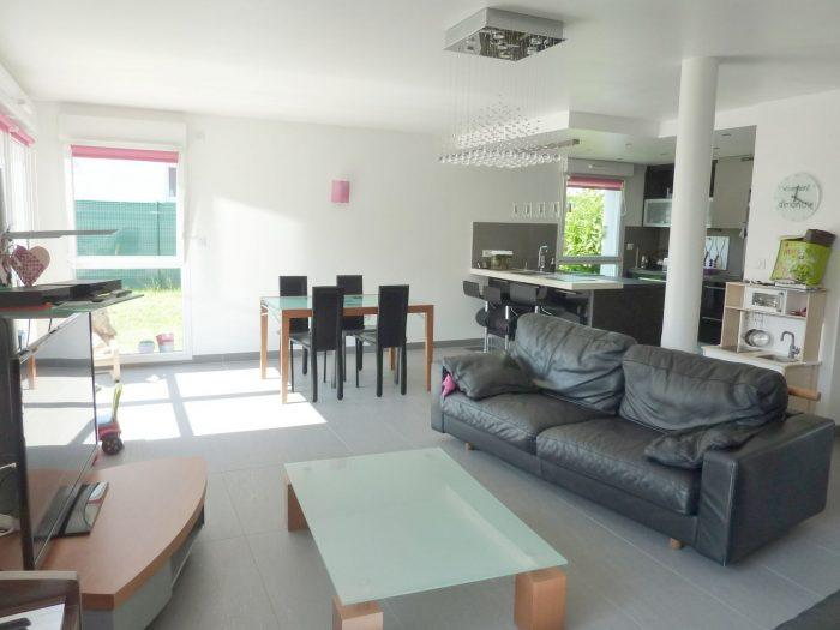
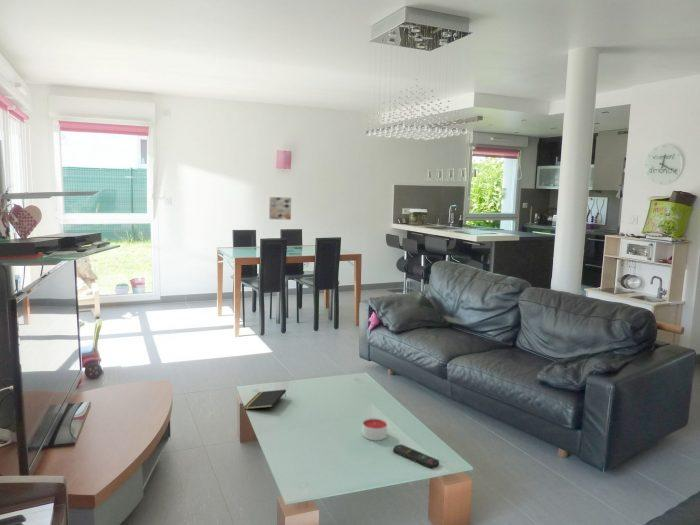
+ remote control (415, 455)
+ notepad (265, 399)
+ wall art (280, 208)
+ candle (374, 428)
